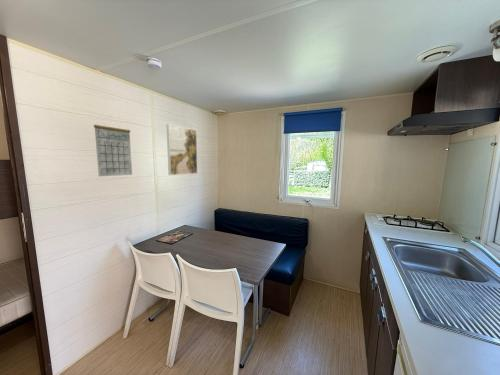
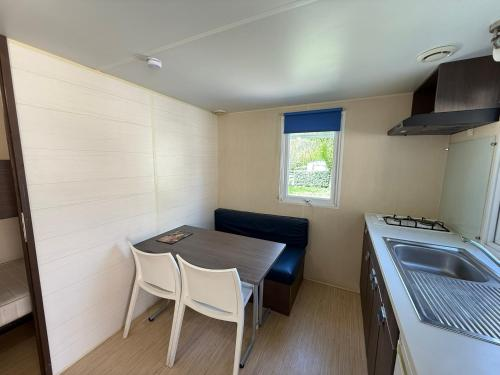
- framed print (183, 151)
- calendar (114, 146)
